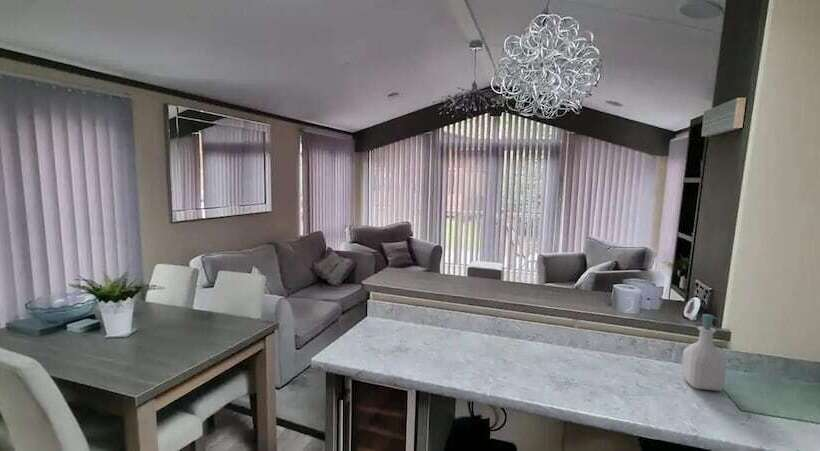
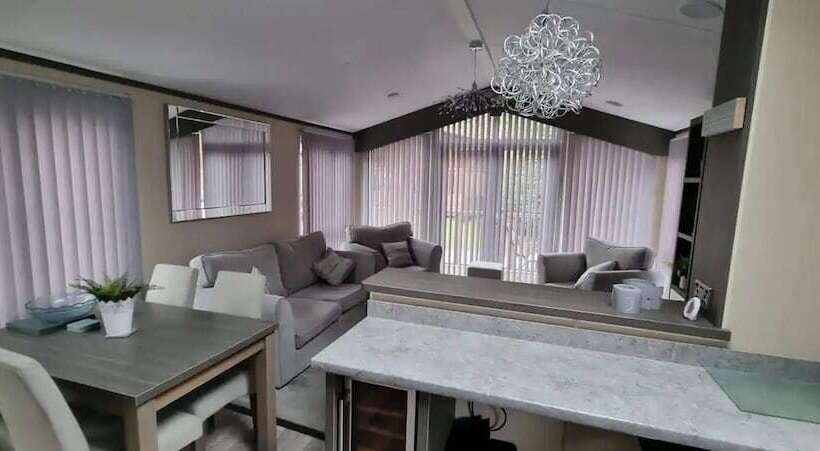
- soap bottle (704, 350)
